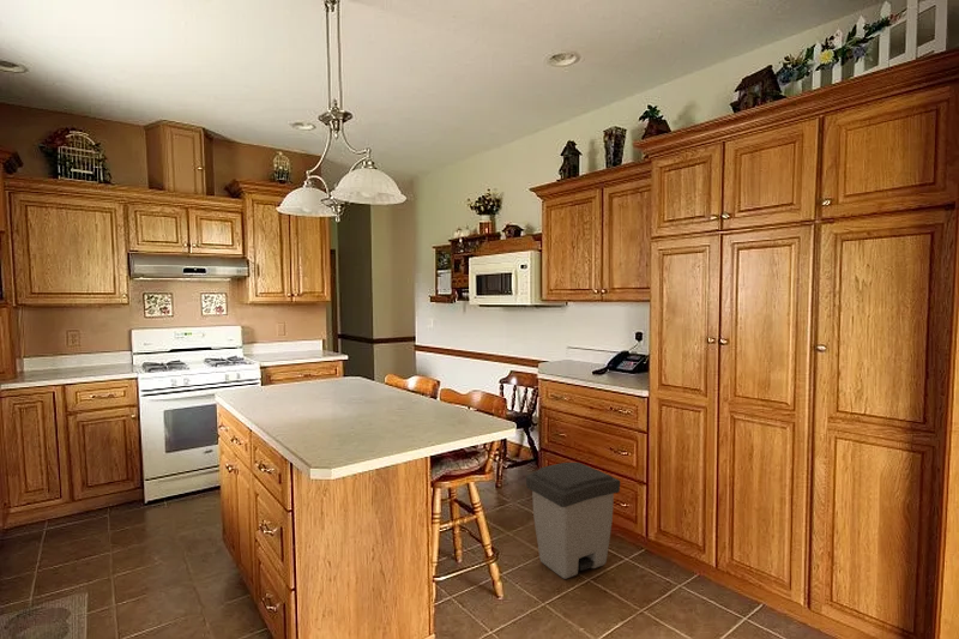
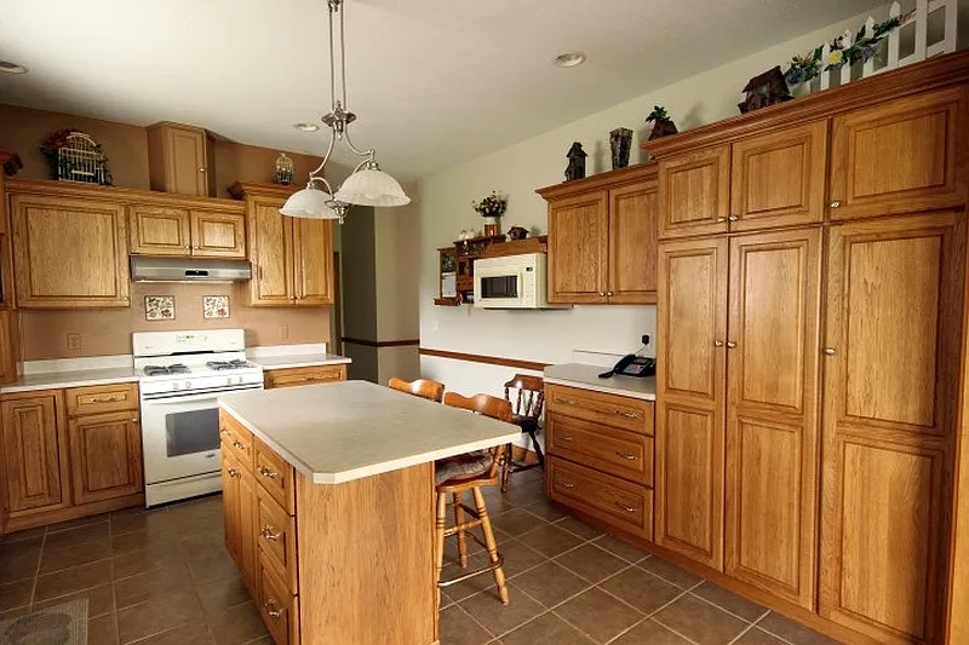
- trash can (571, 517)
